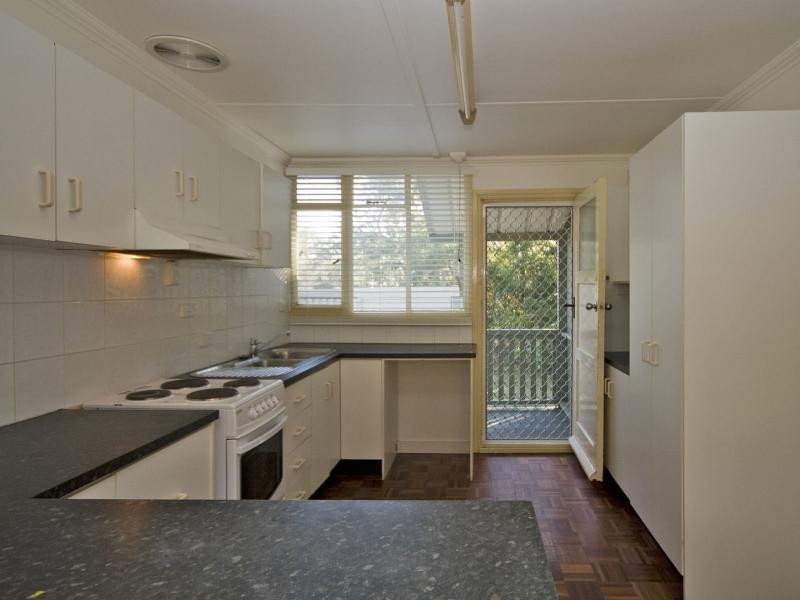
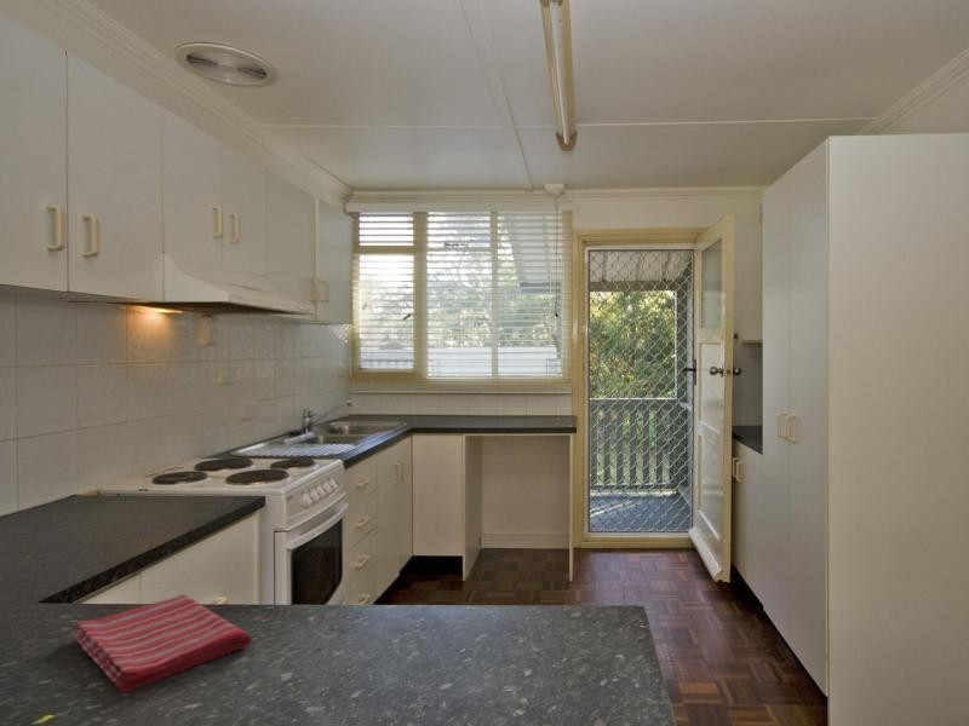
+ dish towel (160, 633)
